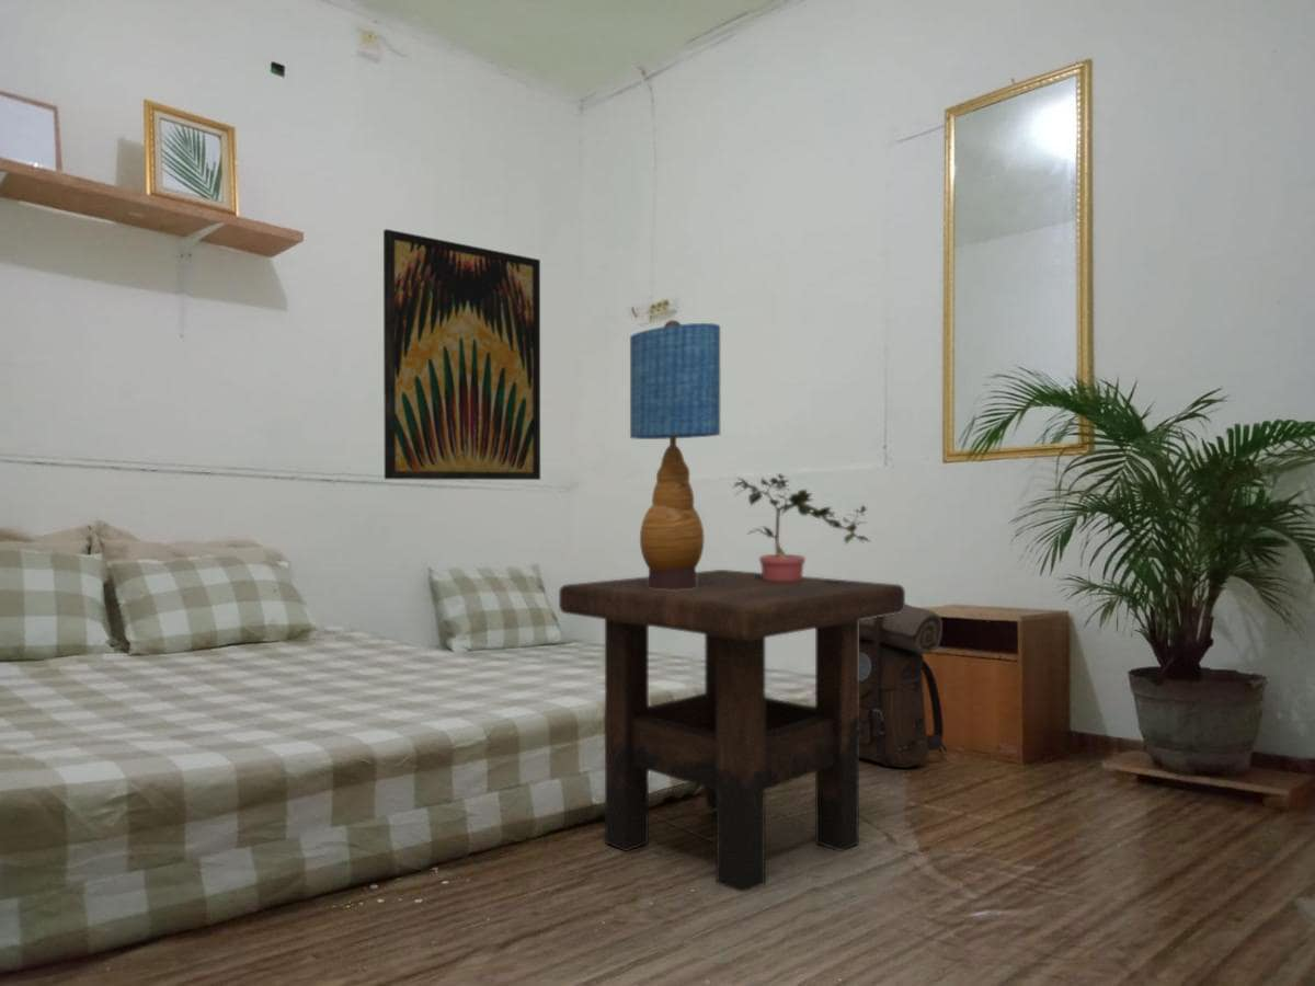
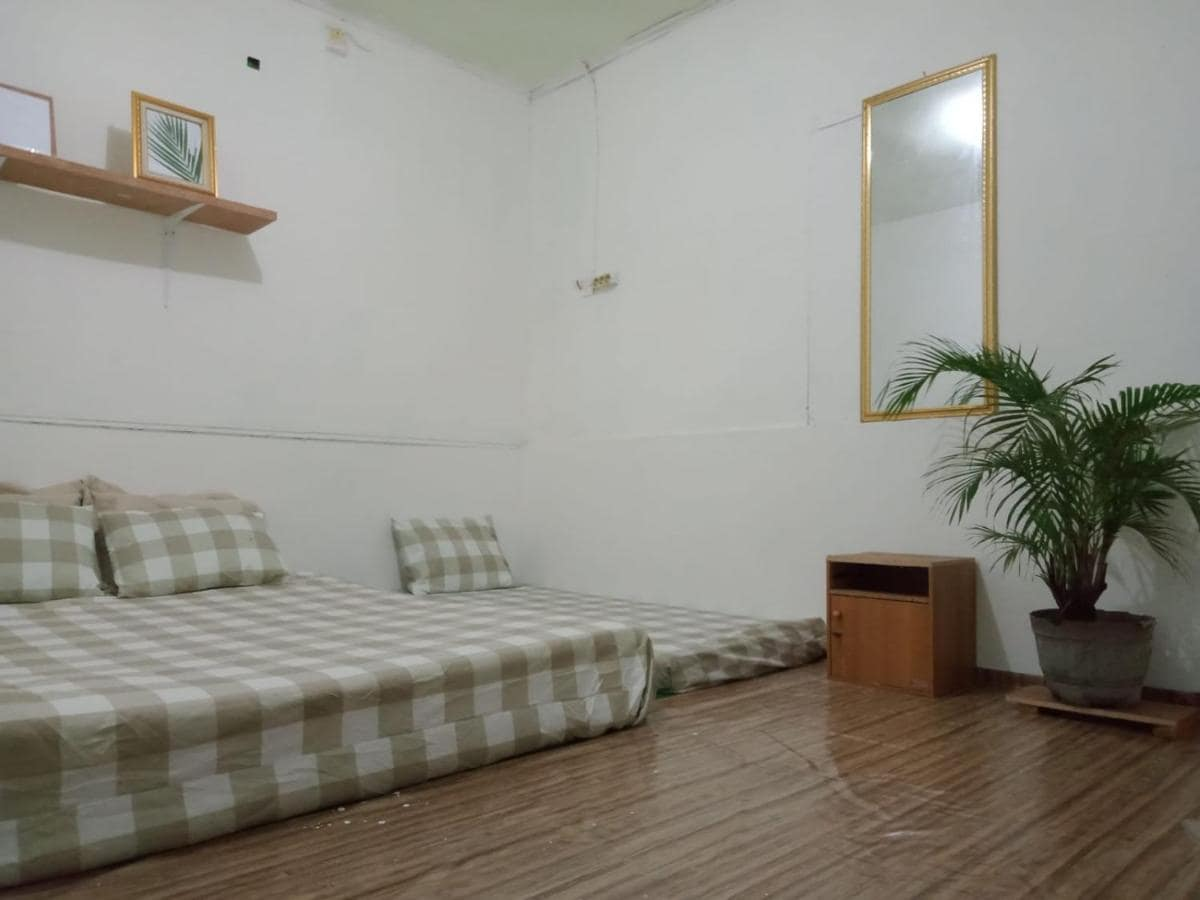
- potted plant (800, 514)
- side table (731, 714)
- wall art (467, 363)
- backpack (892, 677)
- table lamp (674, 452)
